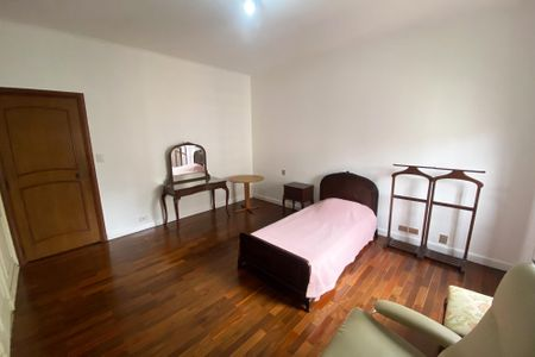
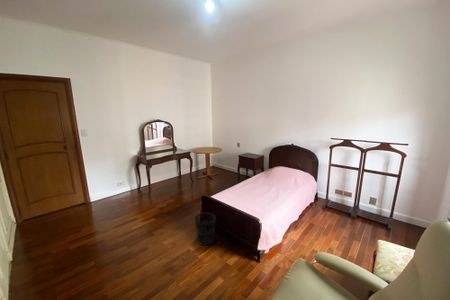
+ wastebasket (205, 229)
